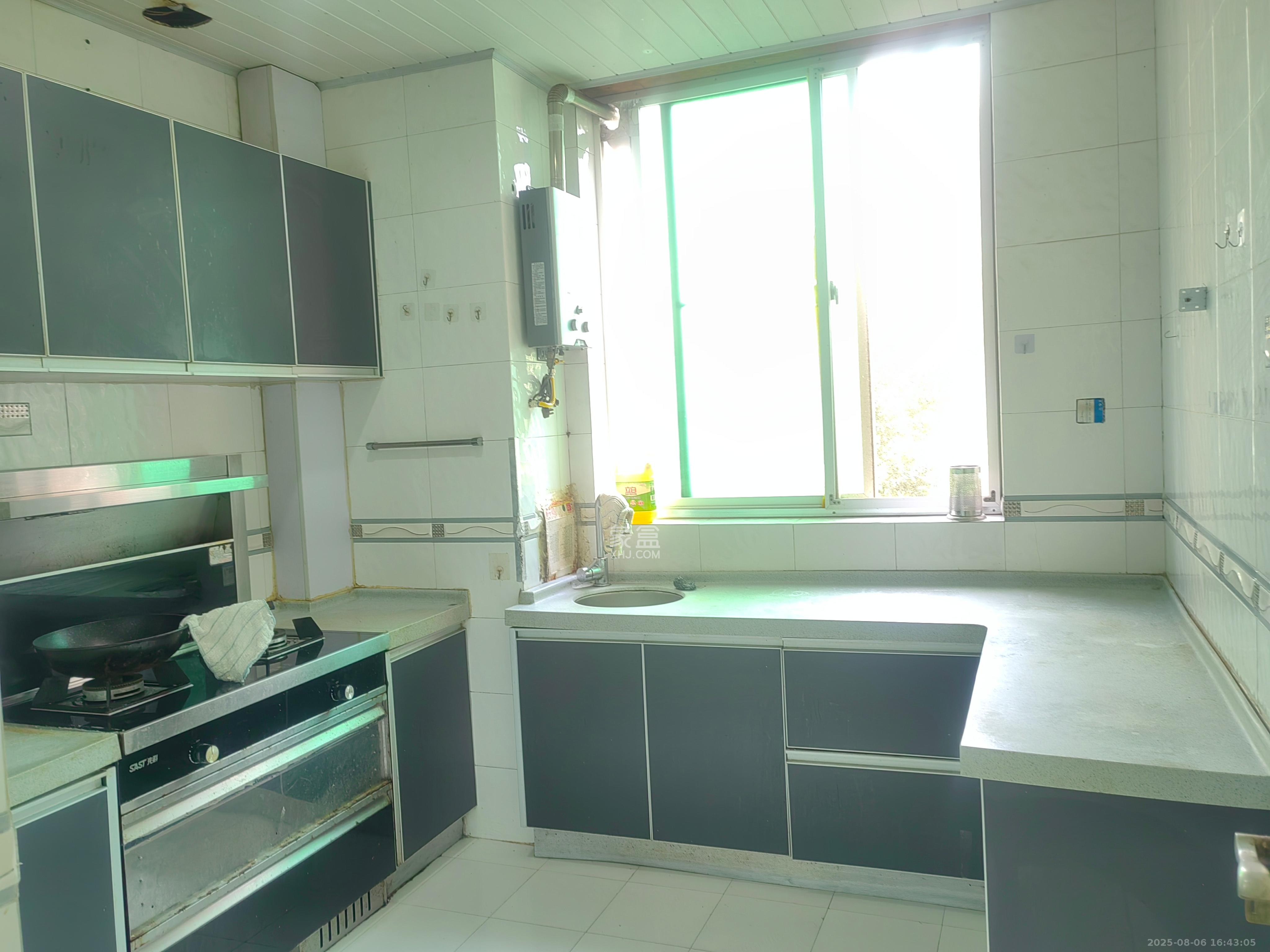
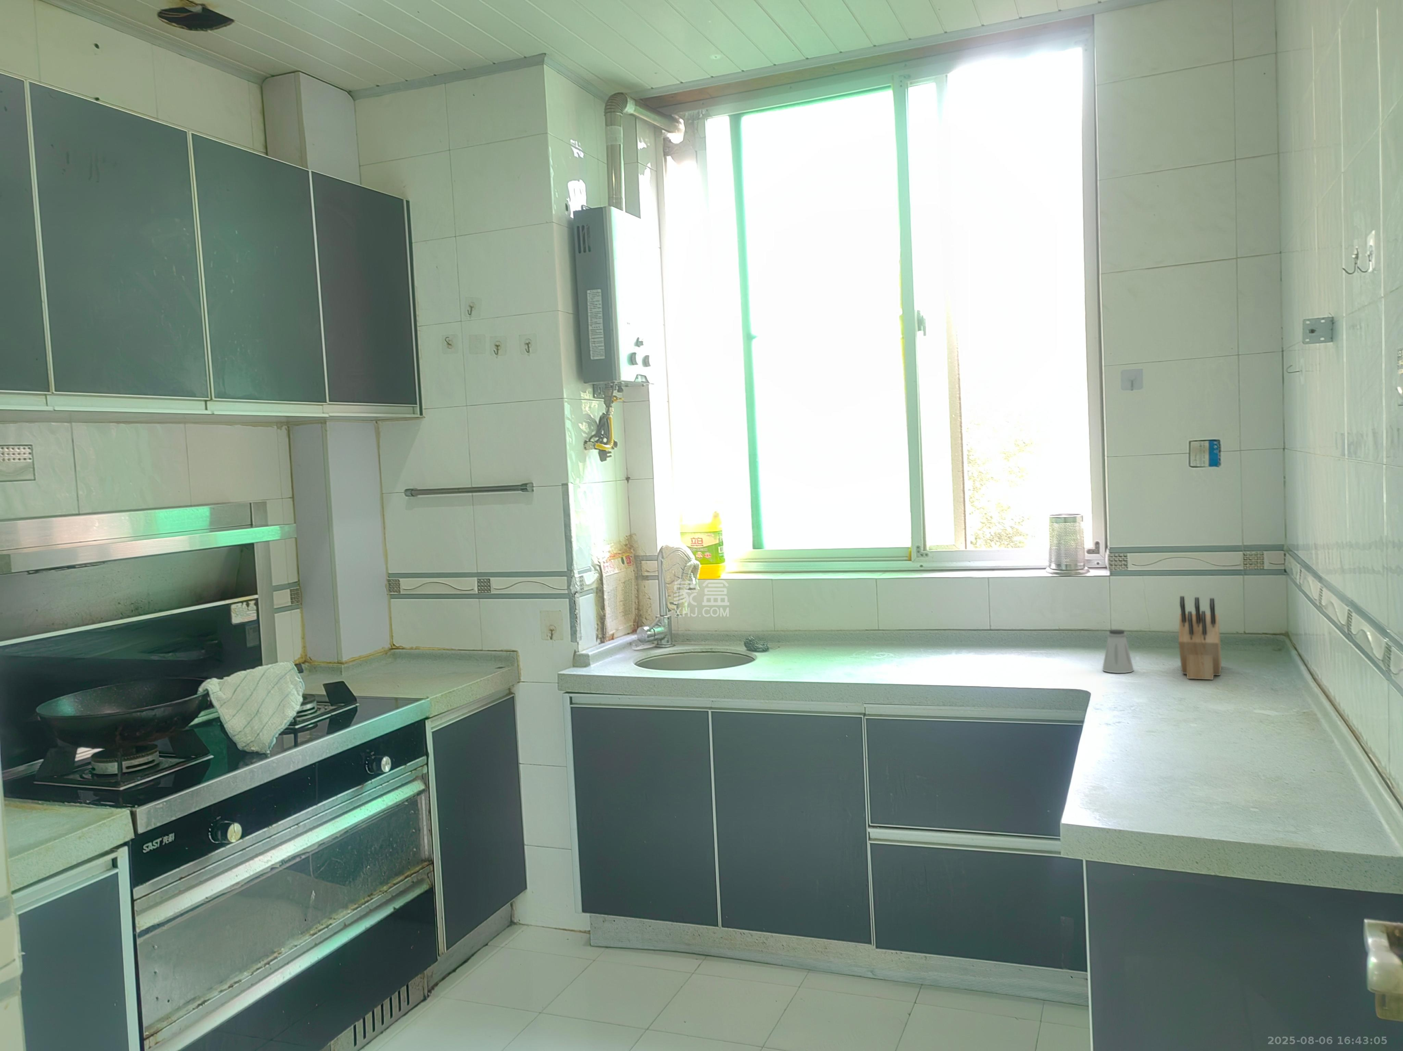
+ knife block (1200, 633)
+ saltshaker (1117, 650)
